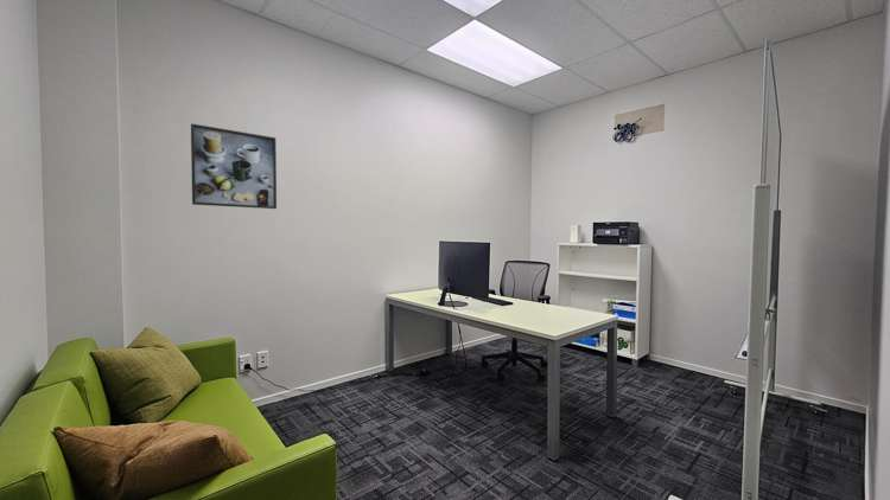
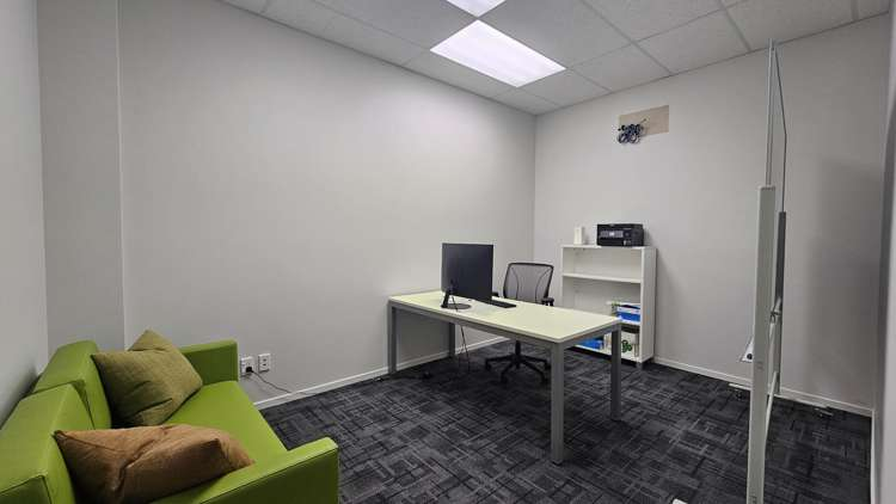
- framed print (236, 168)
